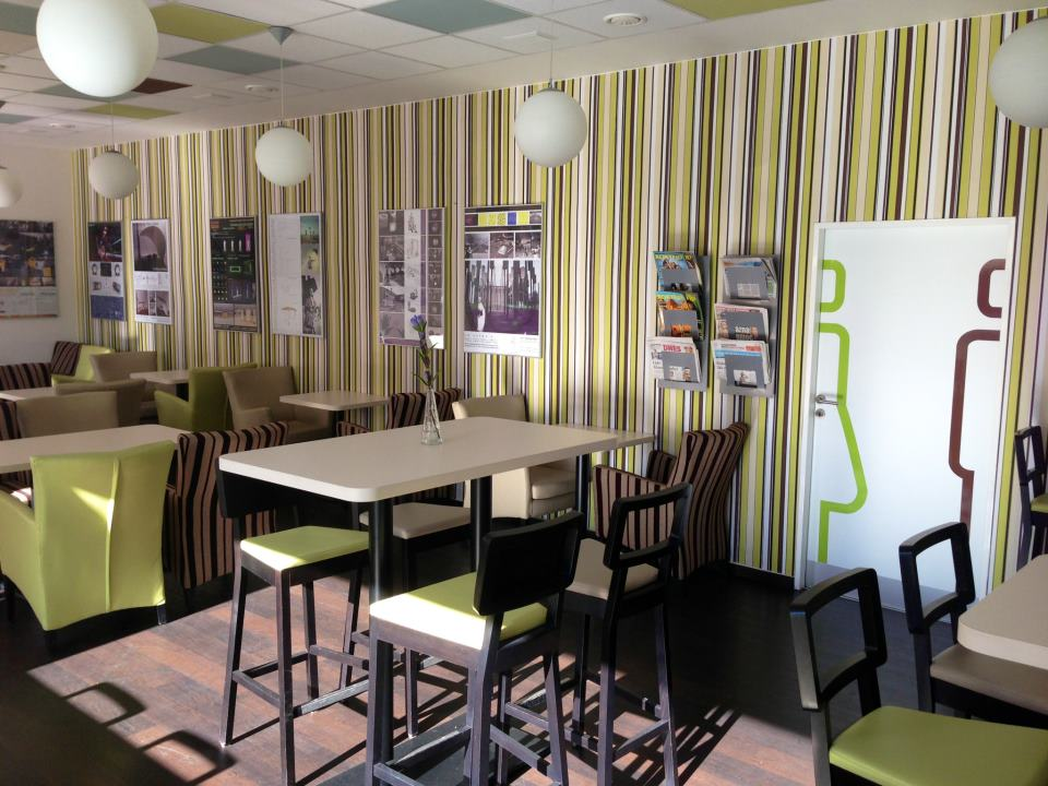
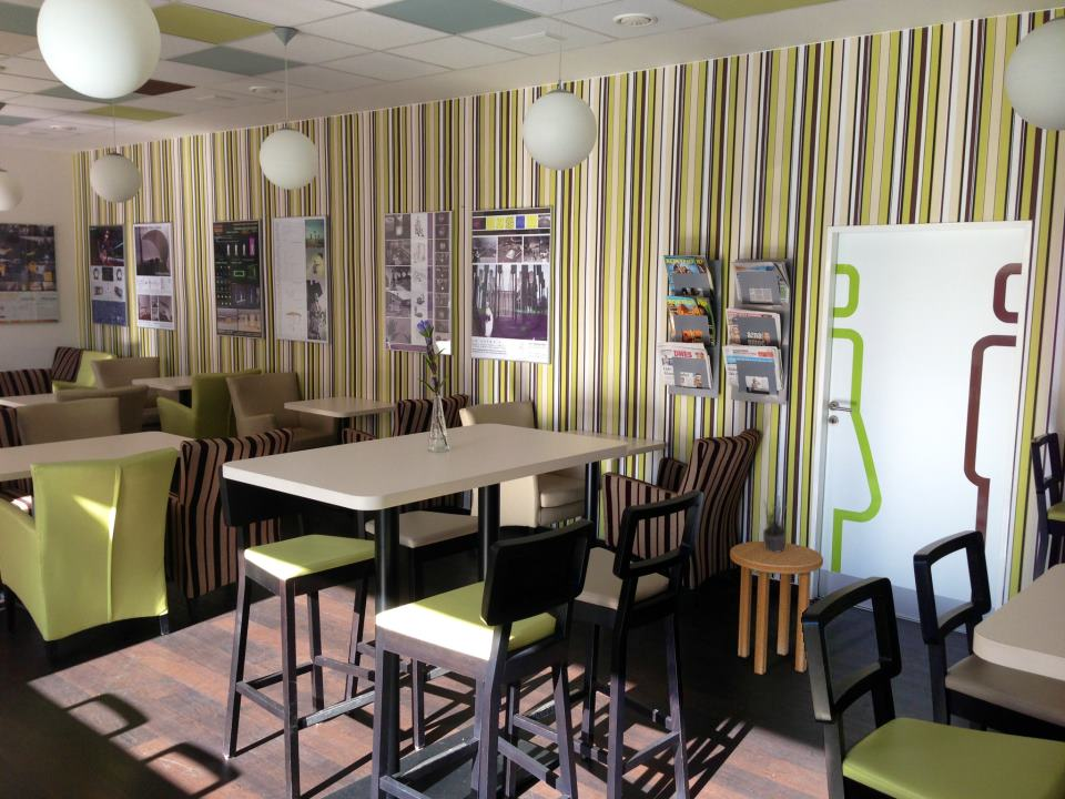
+ potted plant (774, 523)
+ side table (779, 607)
